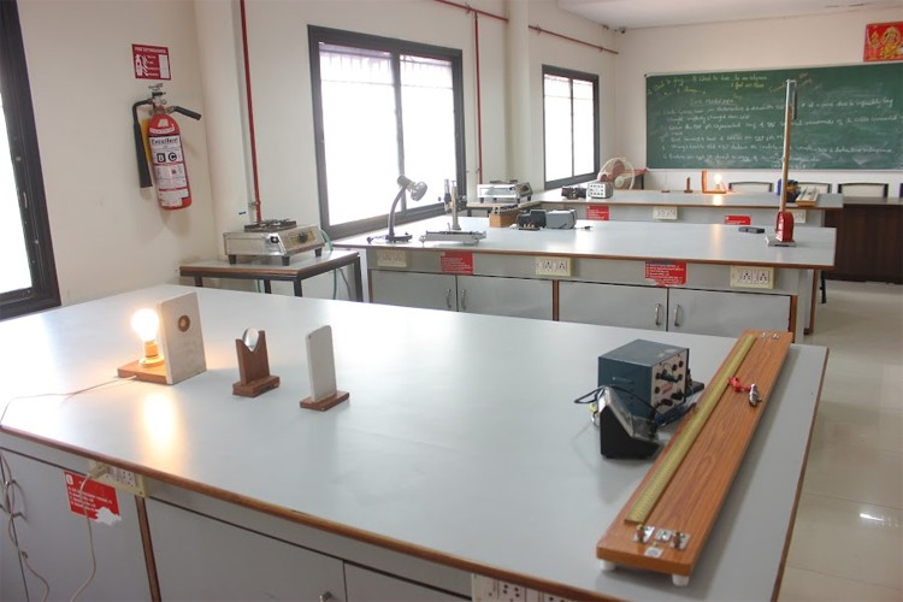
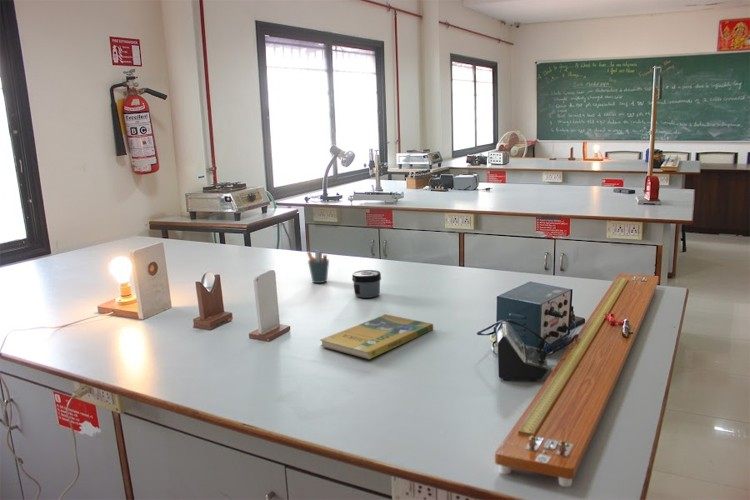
+ pen holder (318, 265)
+ jar (366, 284)
+ booklet (378, 334)
